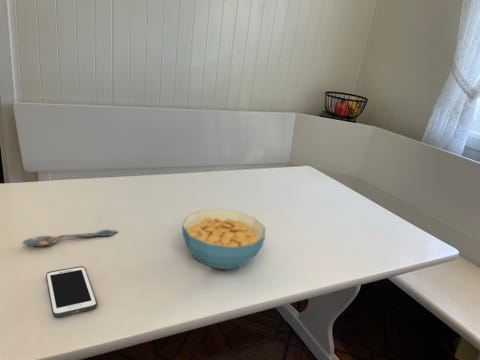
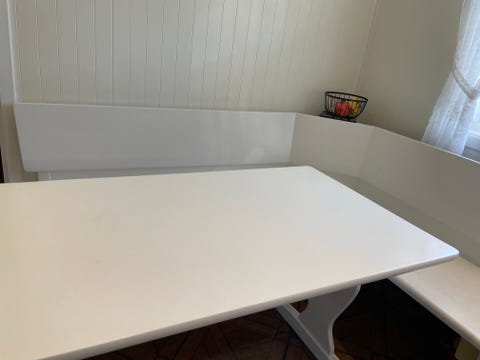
- cell phone (70, 289)
- cereal bowl (222, 244)
- spoon (73, 236)
